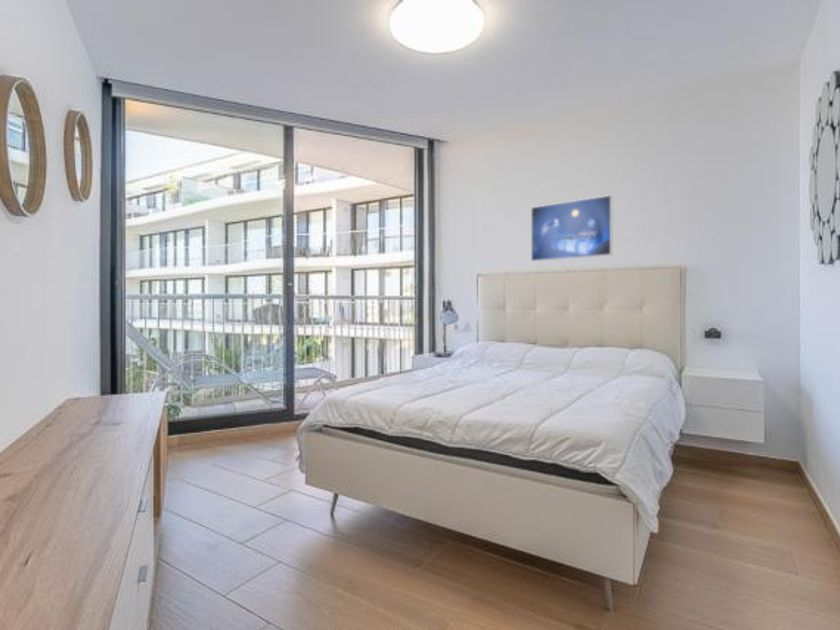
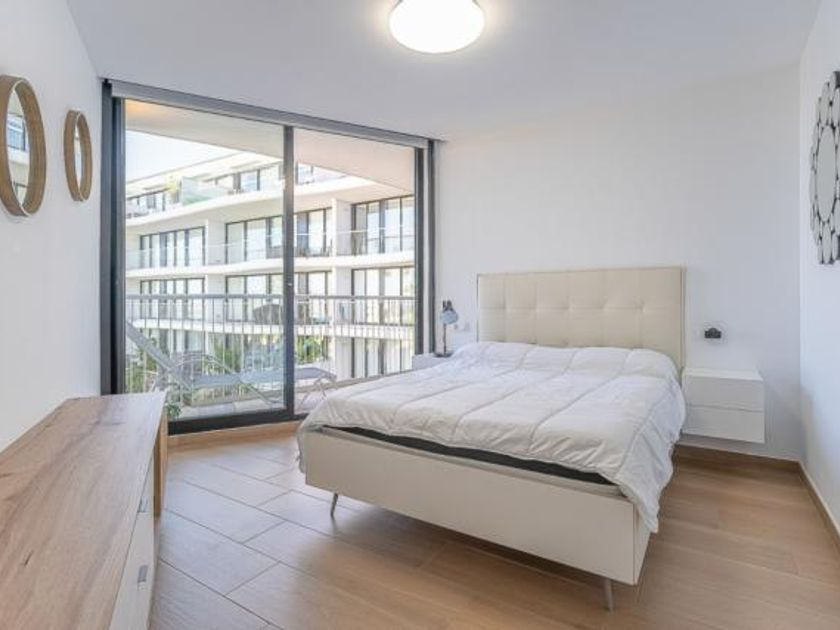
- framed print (569, 230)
